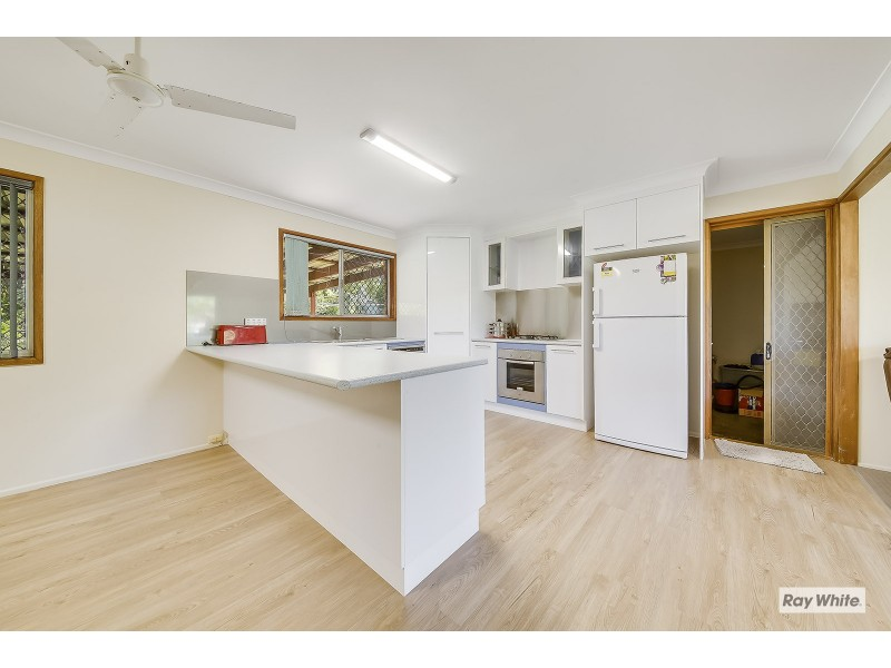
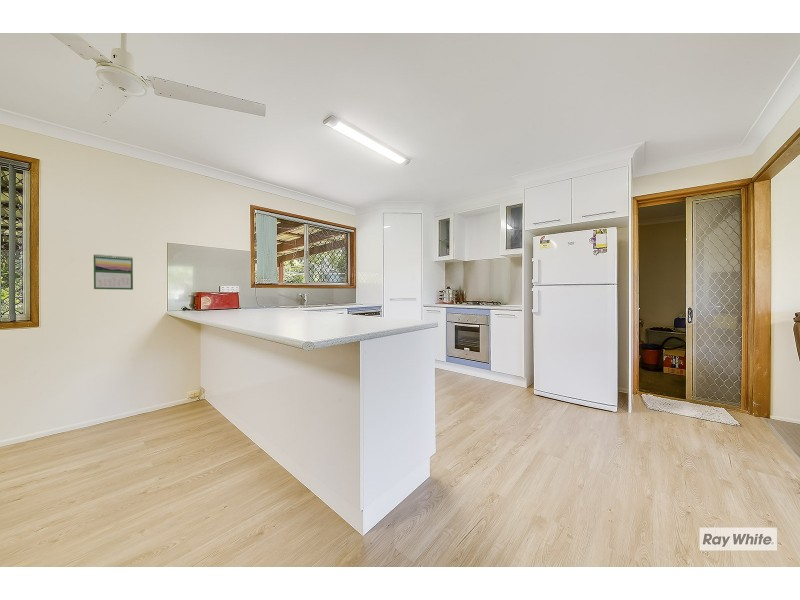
+ calendar (113, 272)
